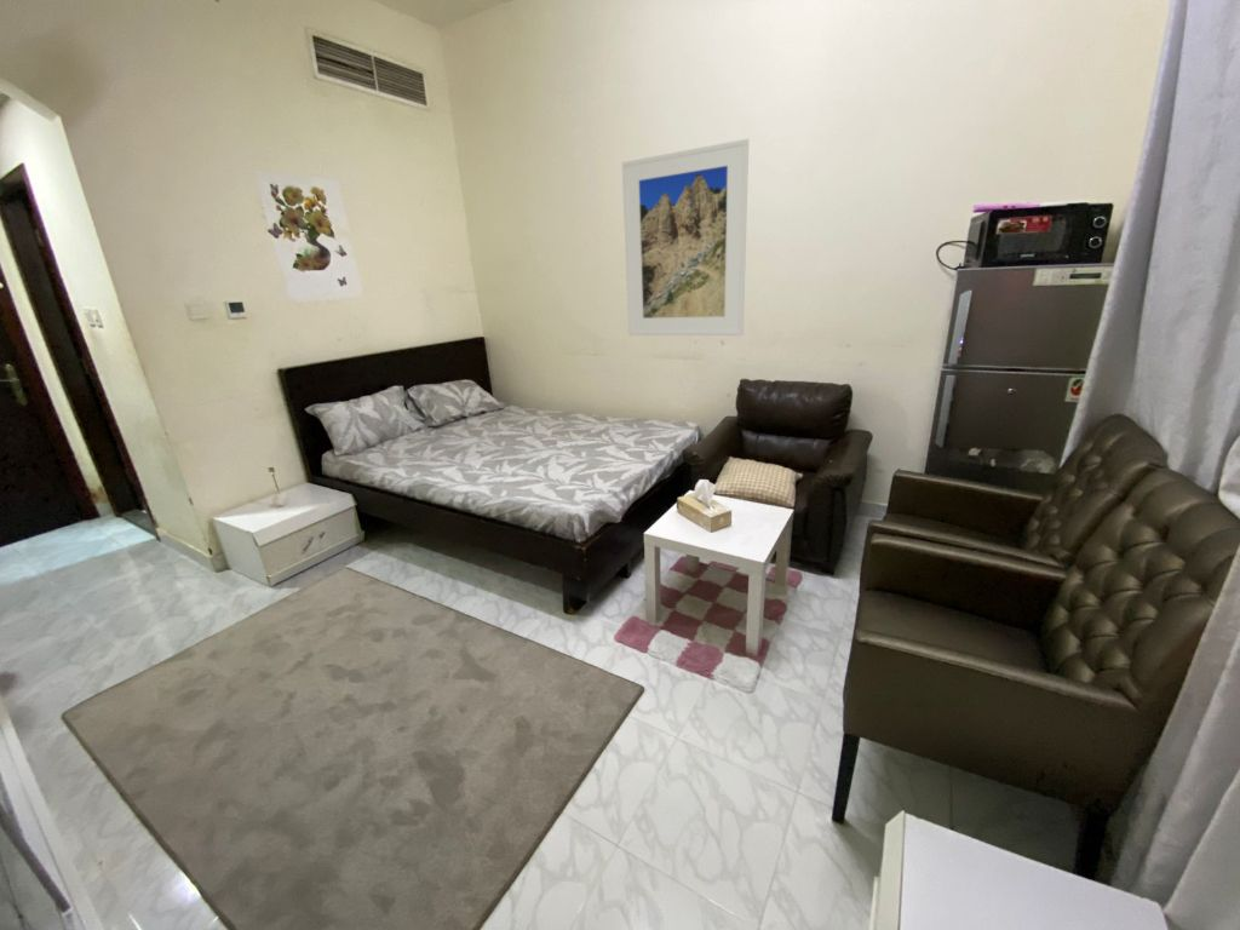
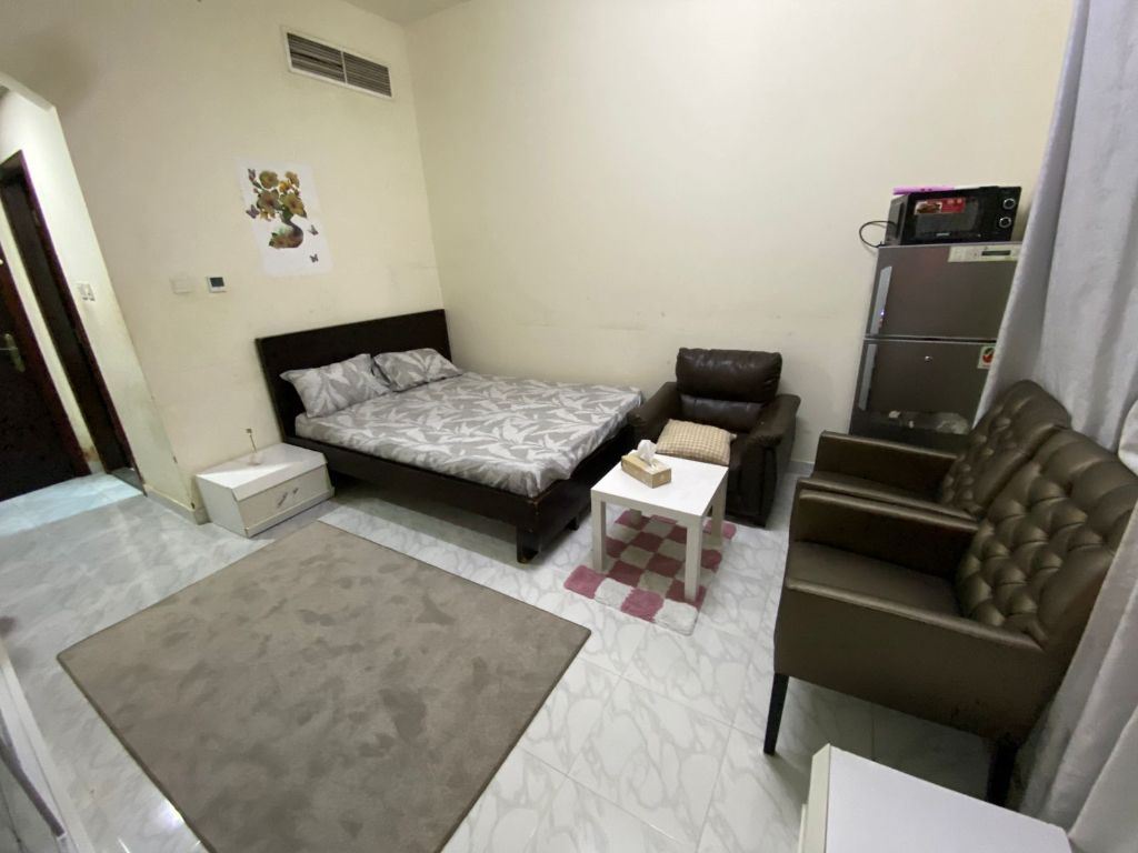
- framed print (682, 248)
